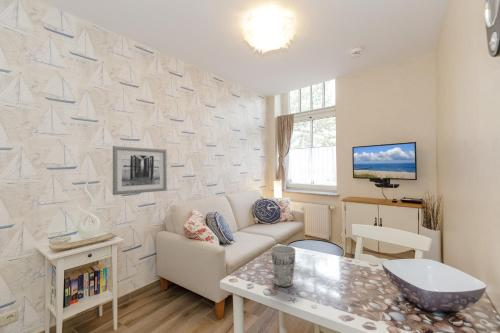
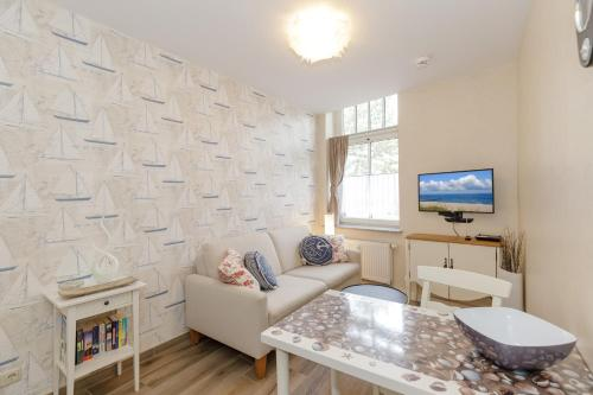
- wall art (142, 170)
- cup (283, 266)
